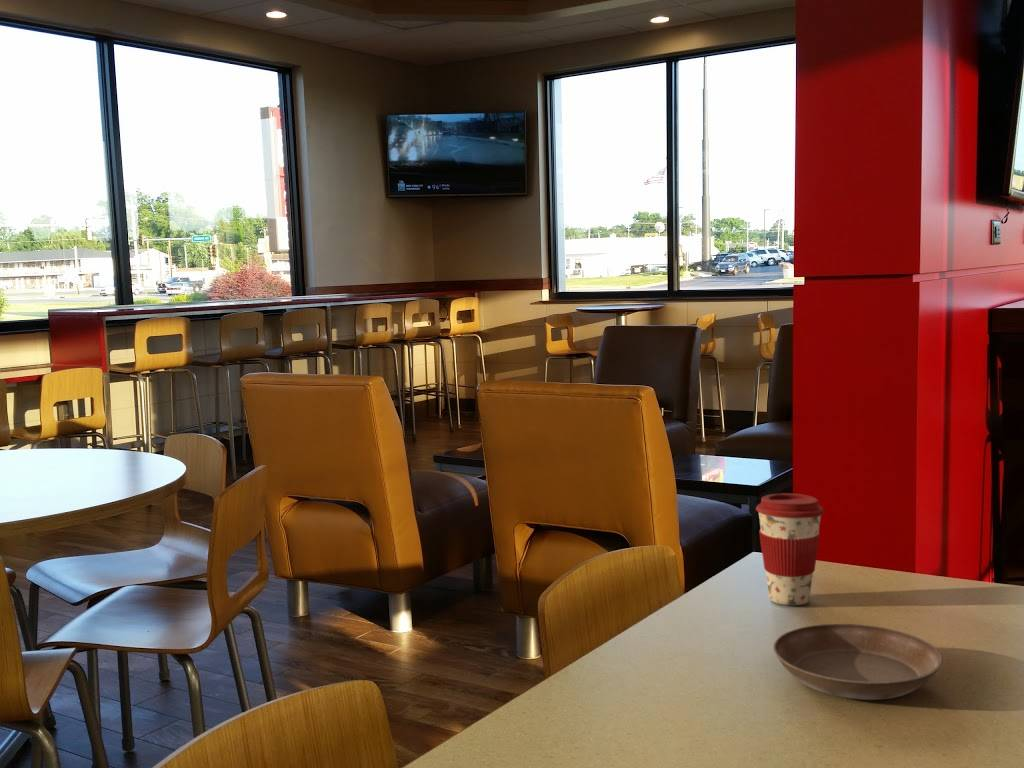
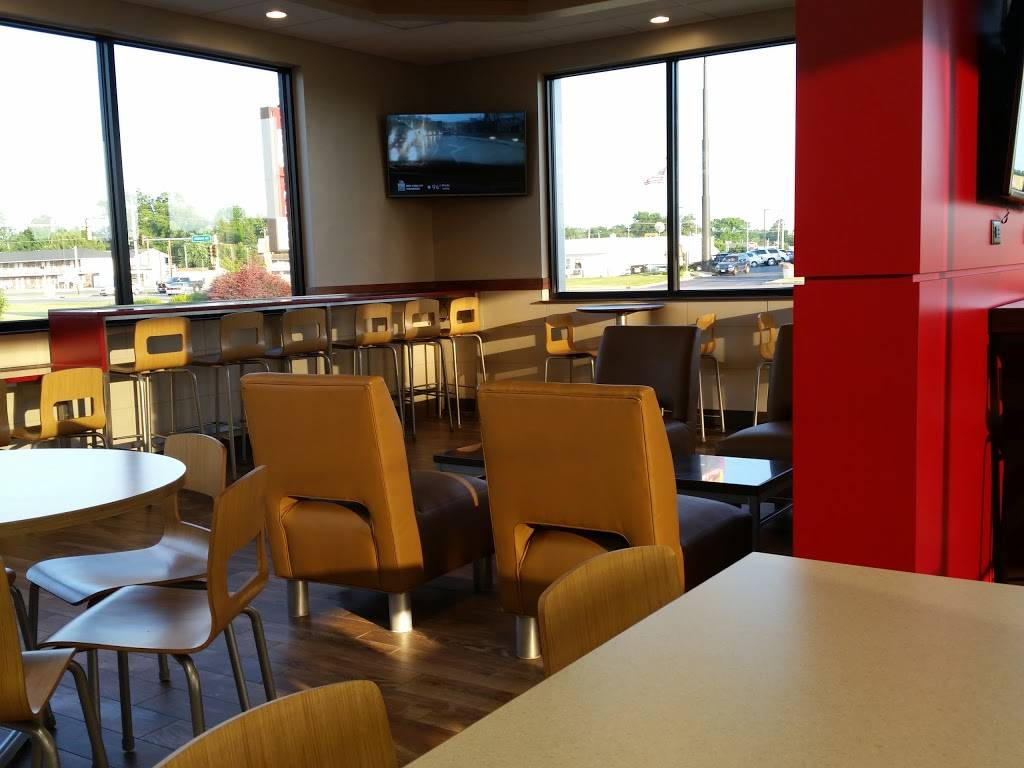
- saucer (855, 663)
- coffee cup (789, 548)
